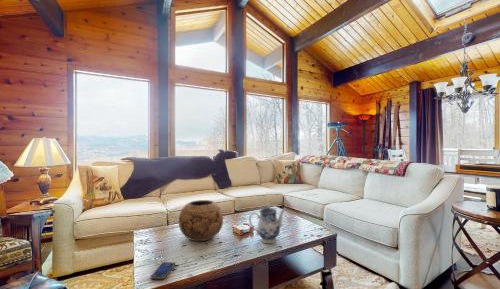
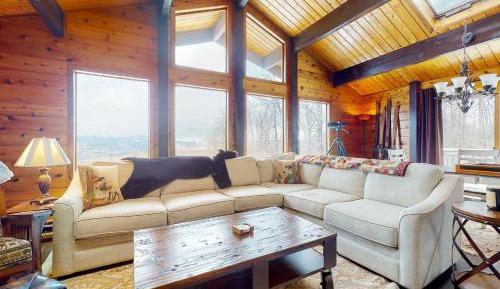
- smartphone (163, 270)
- teapot (268, 221)
- decorative bowl (201, 219)
